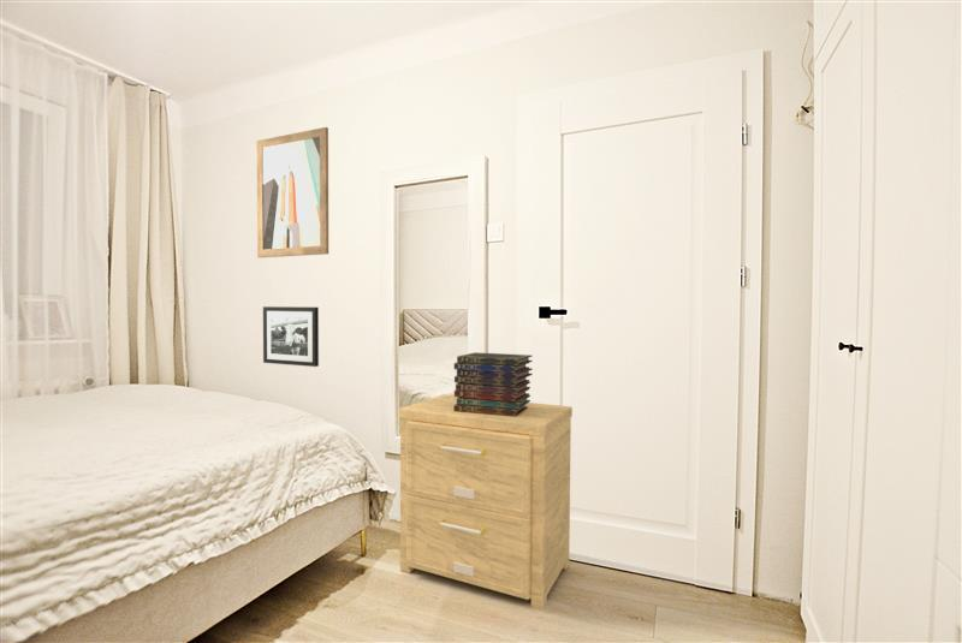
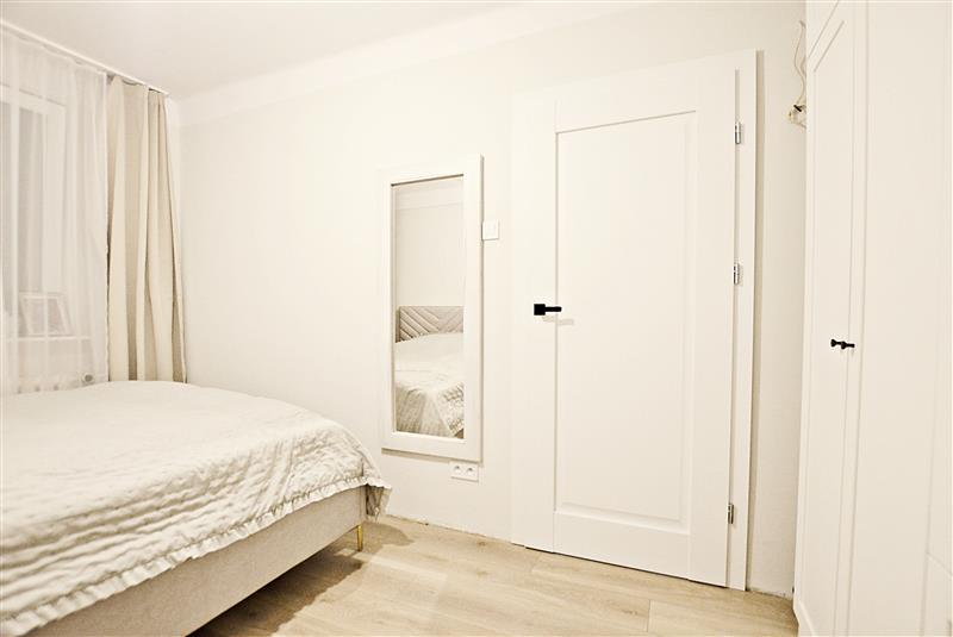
- wall art (291, 195)
- side table (482, 489)
- book stack (493, 382)
- picture frame (290, 335)
